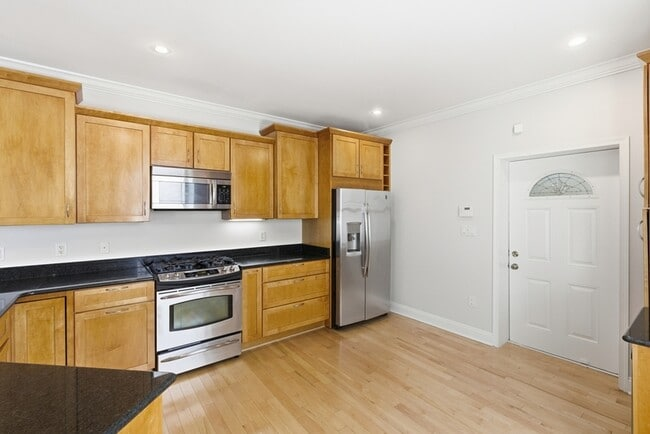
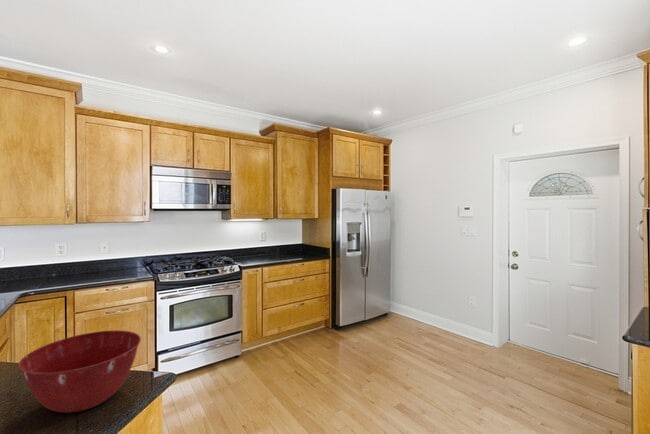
+ mixing bowl (85, 373)
